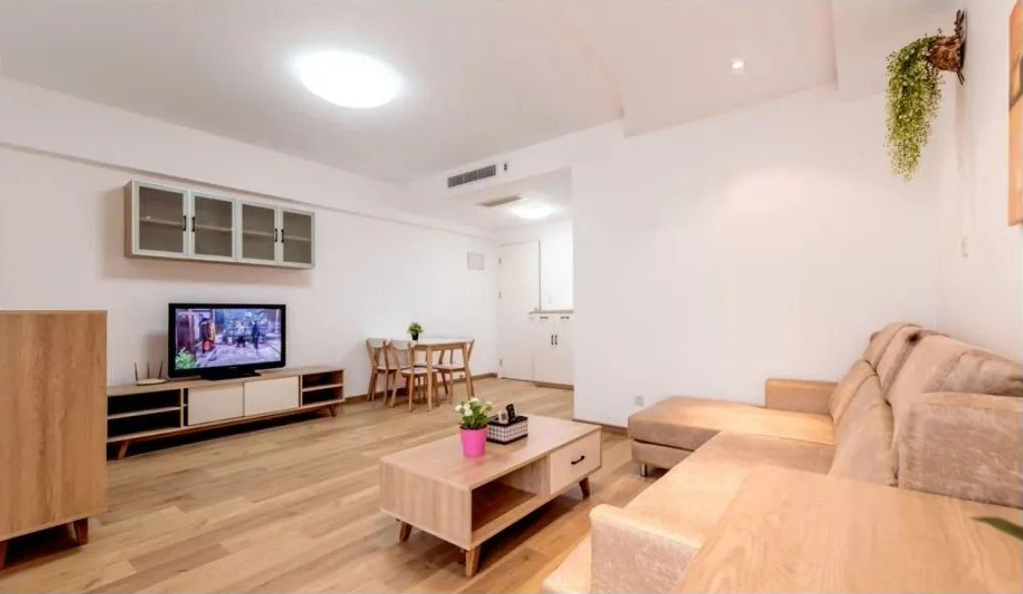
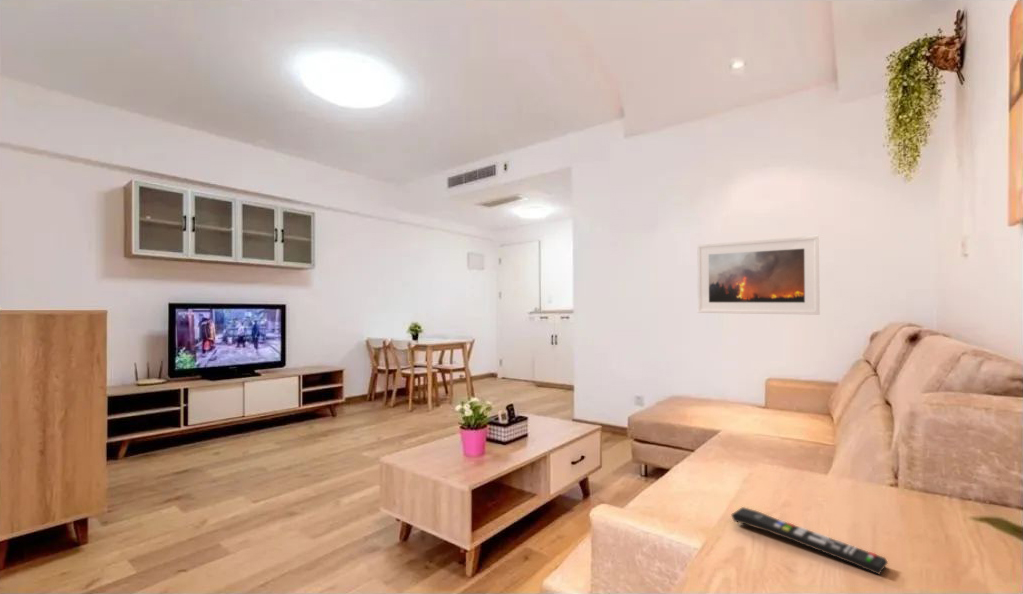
+ remote control (801, 536)
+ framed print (753, 277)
